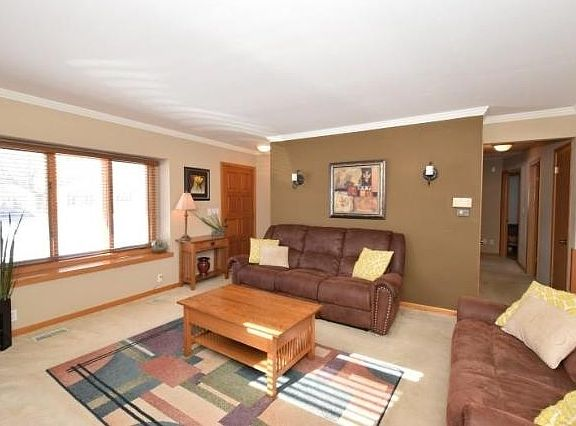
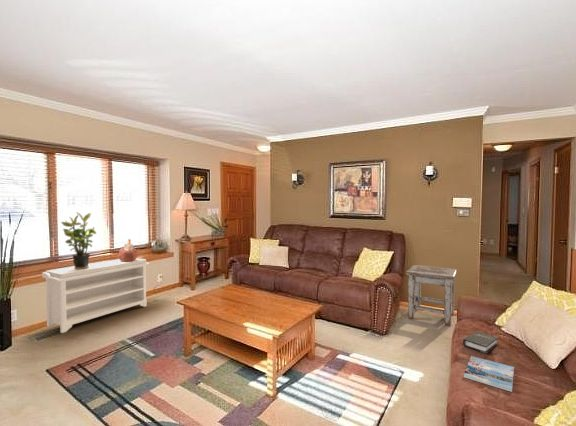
+ potted plant (78, 240)
+ stool (431, 298)
+ bench (101, 289)
+ magazine (489, 372)
+ hardback book (480, 341)
+ ceramic vessel (127, 249)
